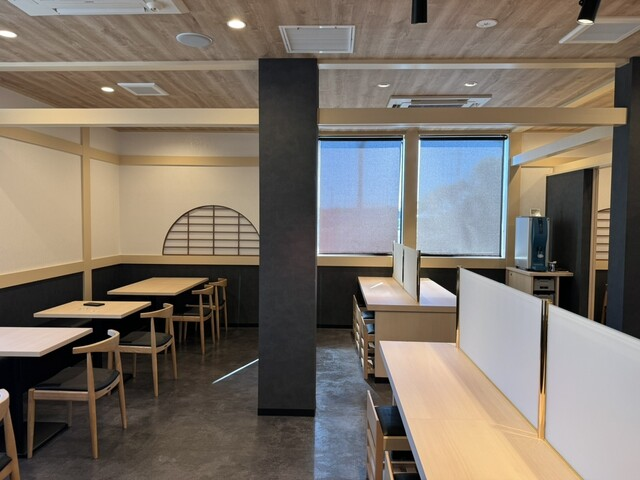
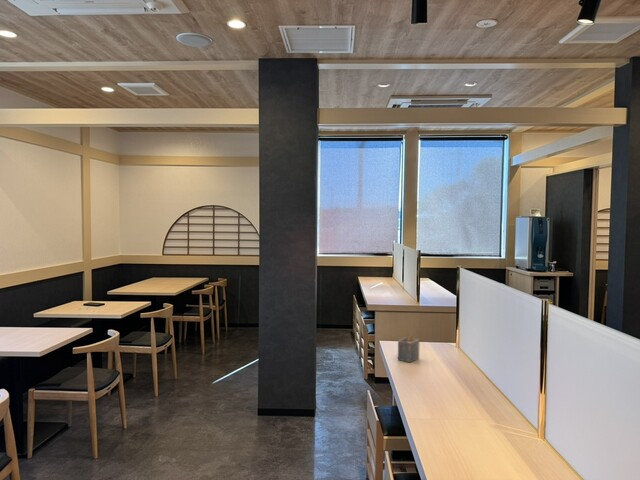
+ napkin holder (408, 346)
